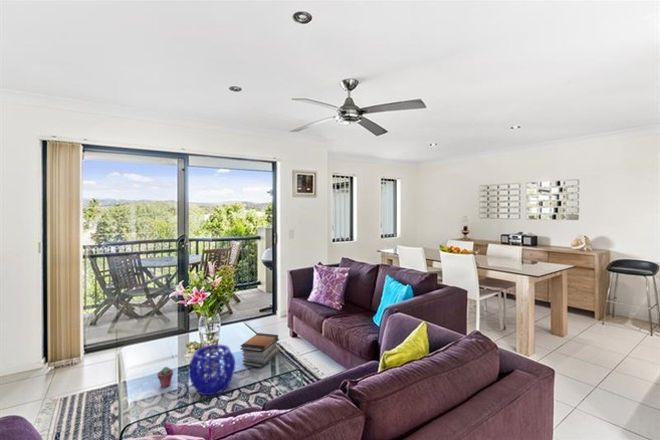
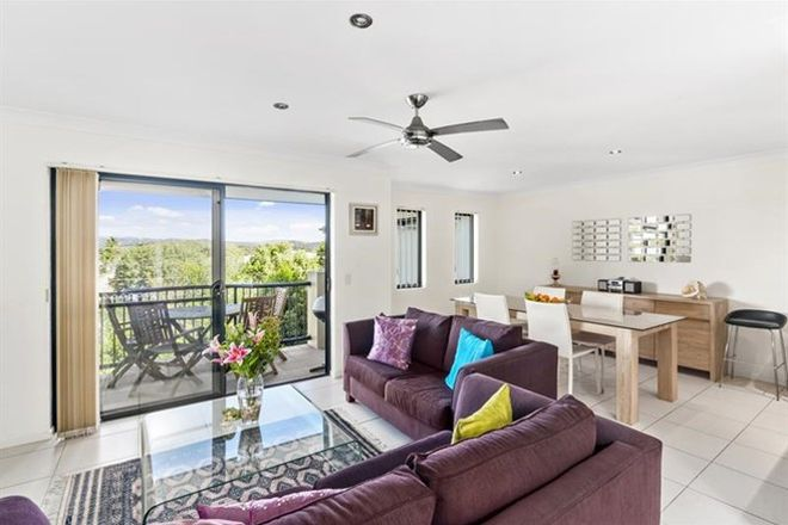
- decorative bowl (212, 369)
- book stack (260, 349)
- potted succulent (165, 375)
